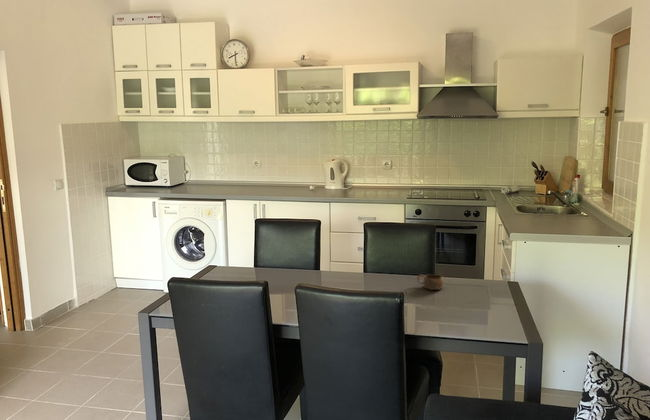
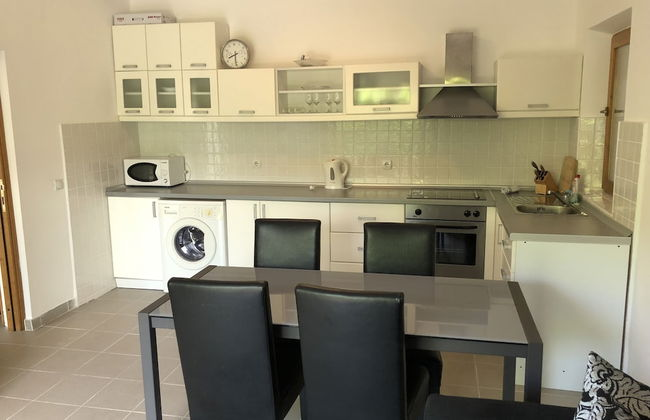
- cup (430, 281)
